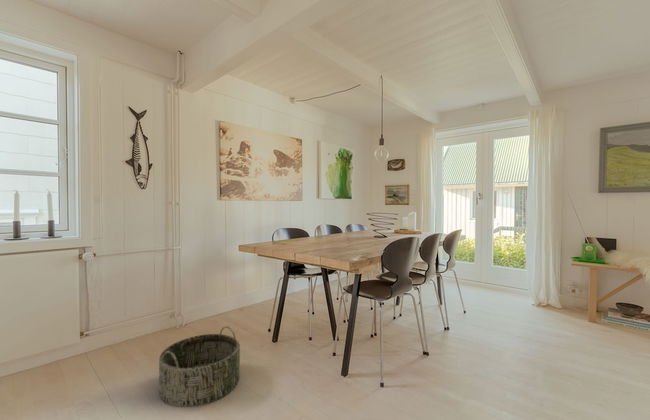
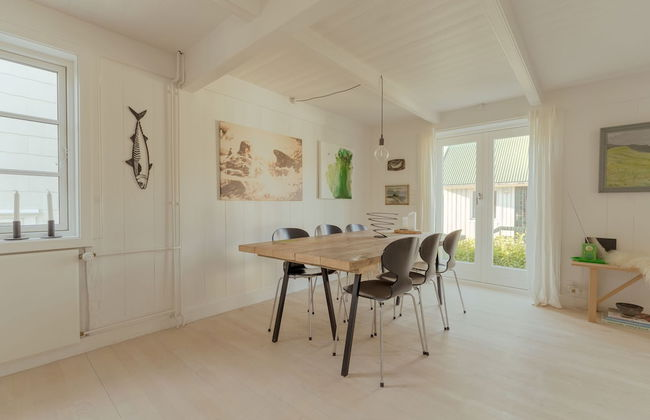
- basket (201, 360)
